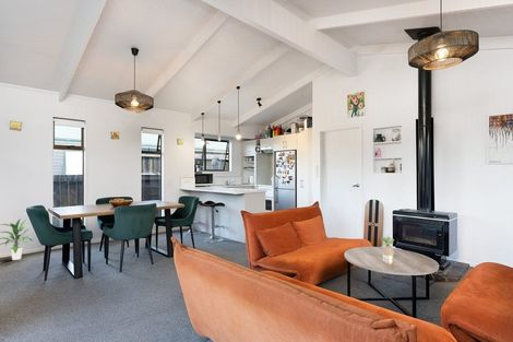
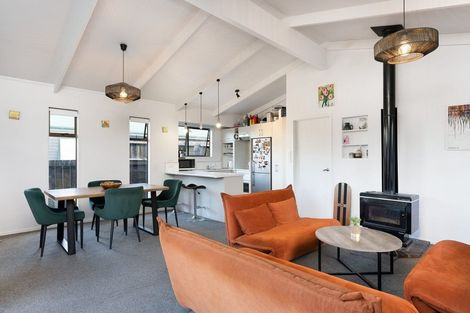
- indoor plant (15, 238)
